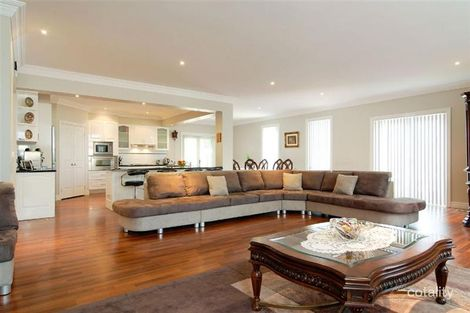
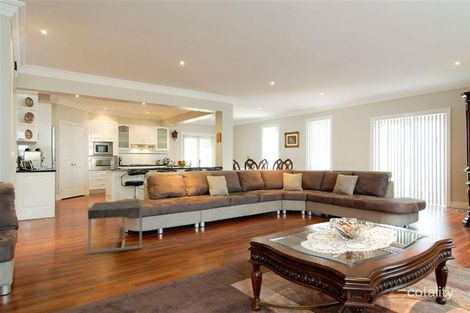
+ side table (123, 226)
